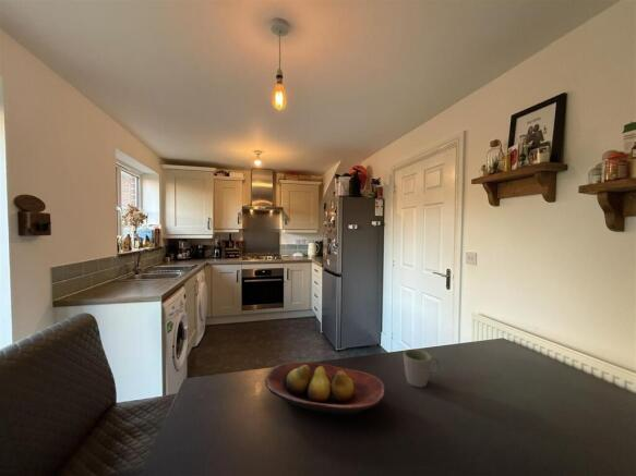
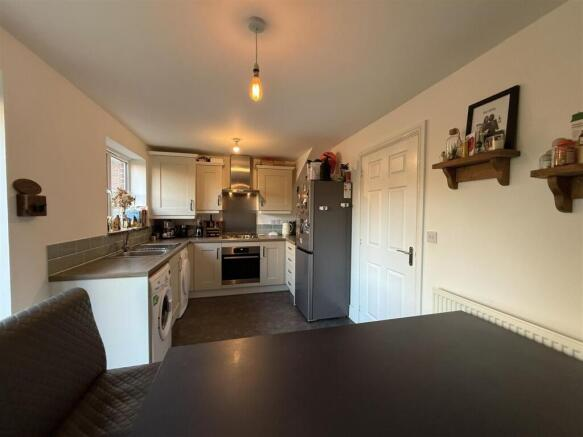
- mug (421, 368)
- fruit bowl (323, 383)
